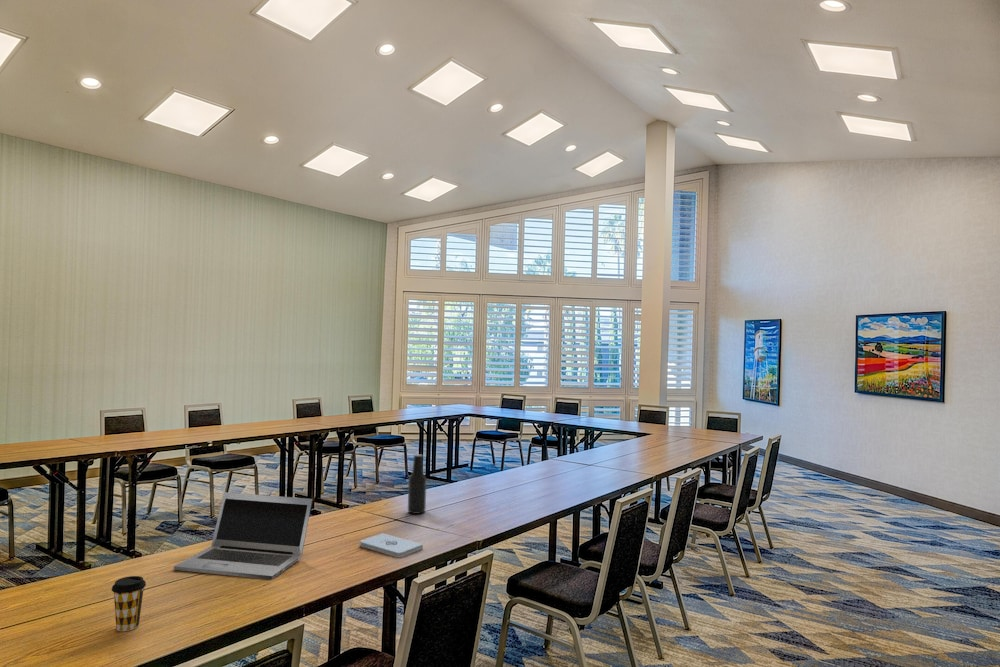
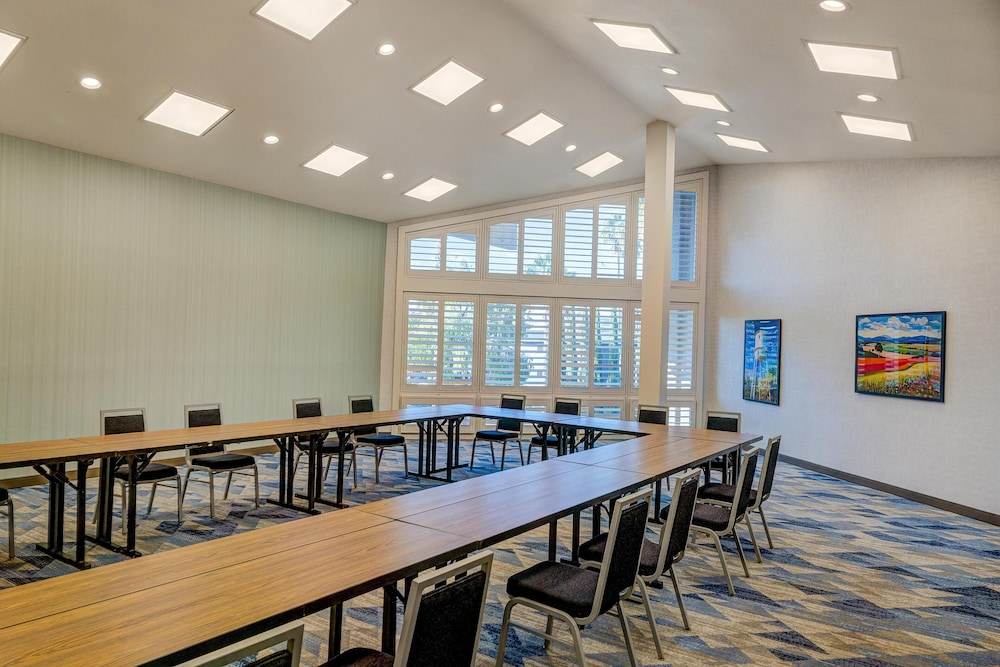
- laptop (246, 532)
- beer bottle (417, 483)
- notepad (390, 544)
- coffee cup (128, 603)
